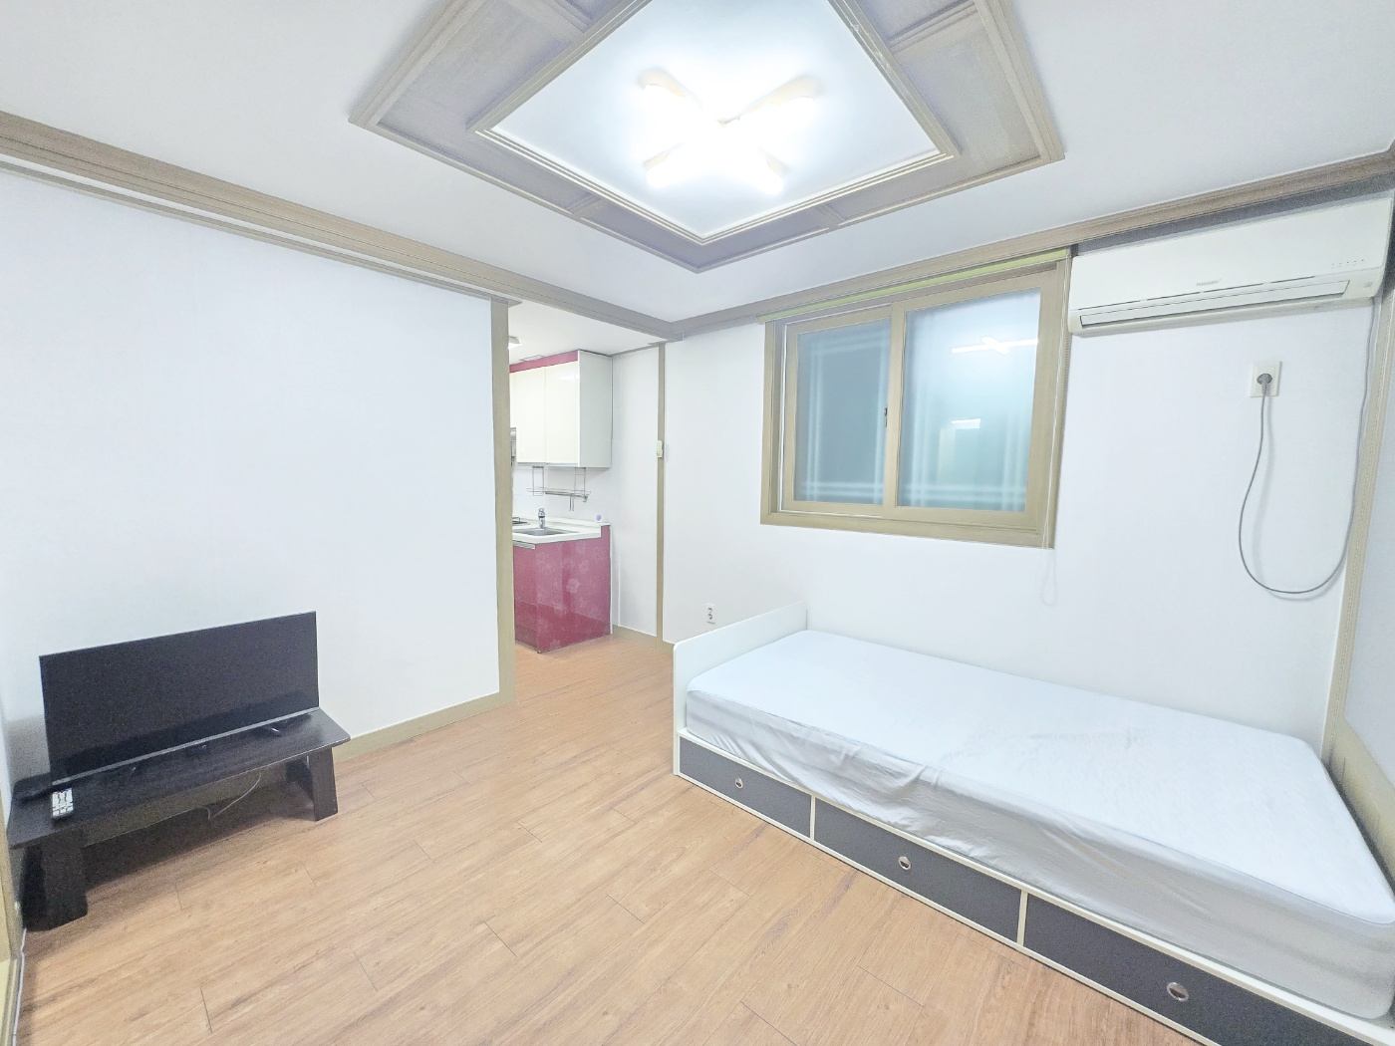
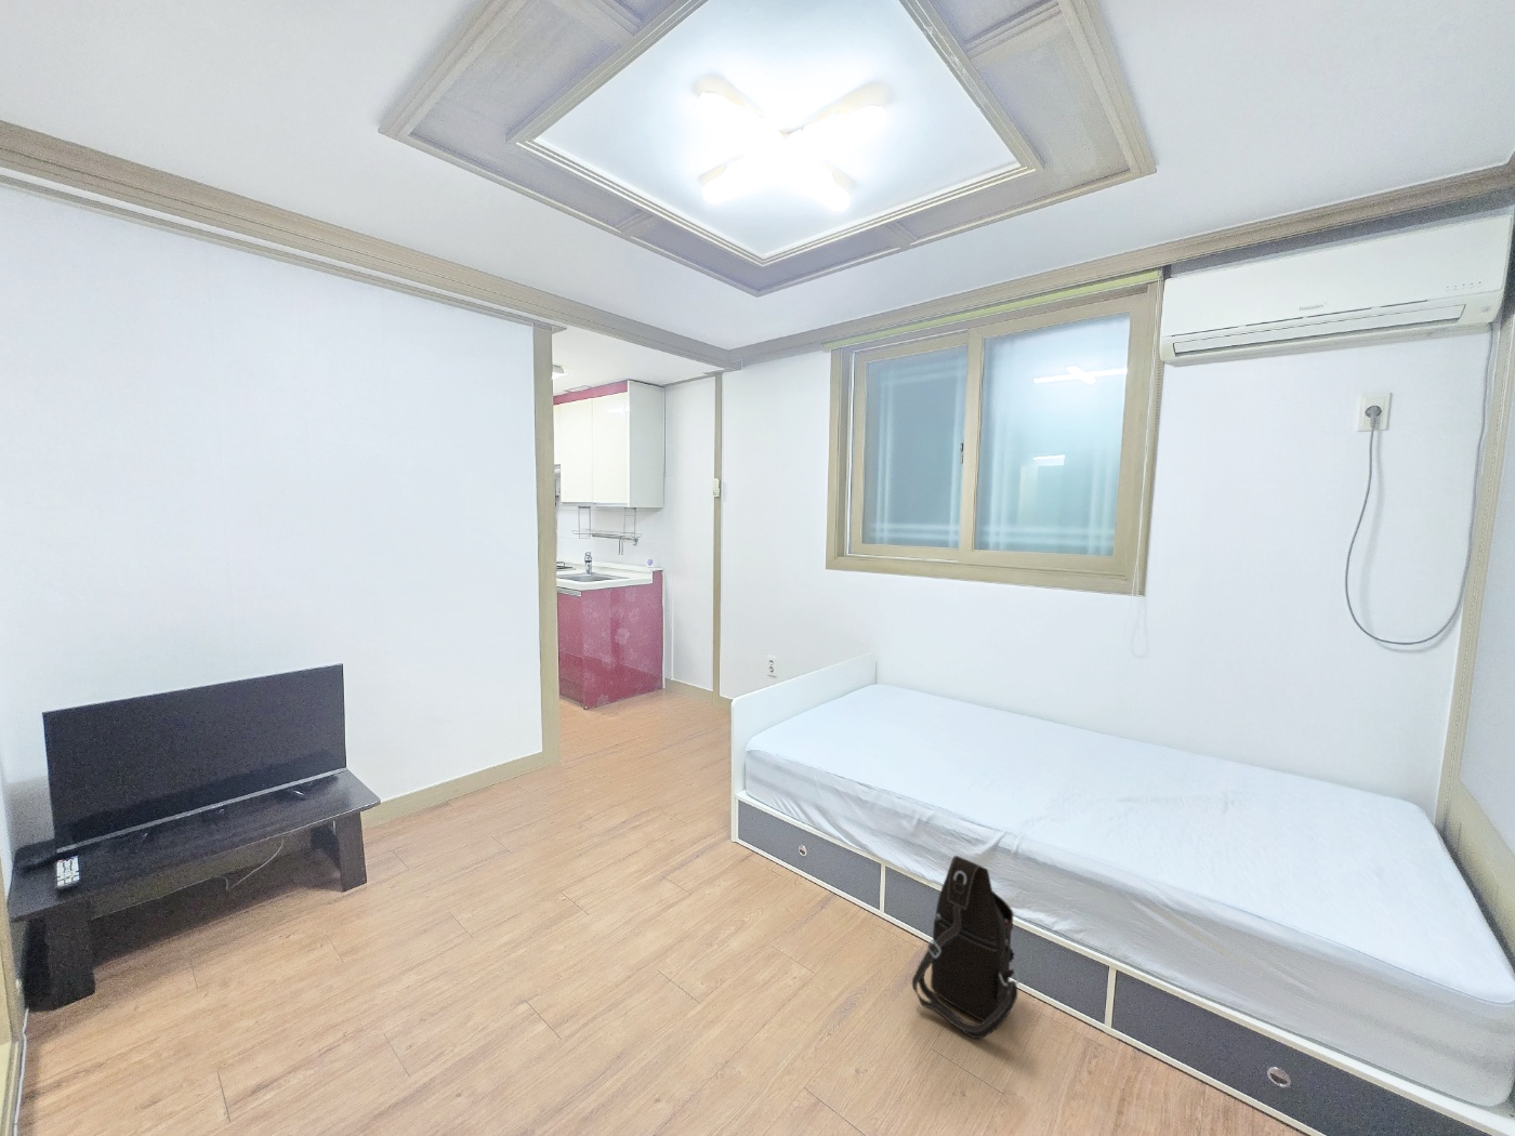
+ shoulder bag (976, 934)
